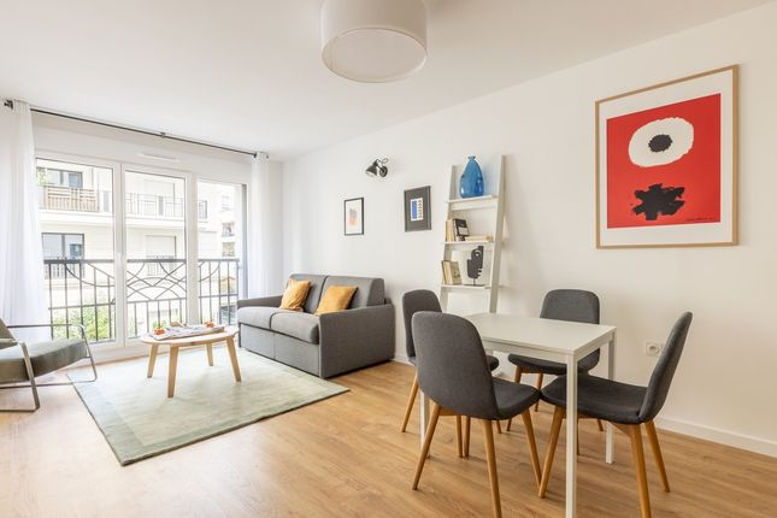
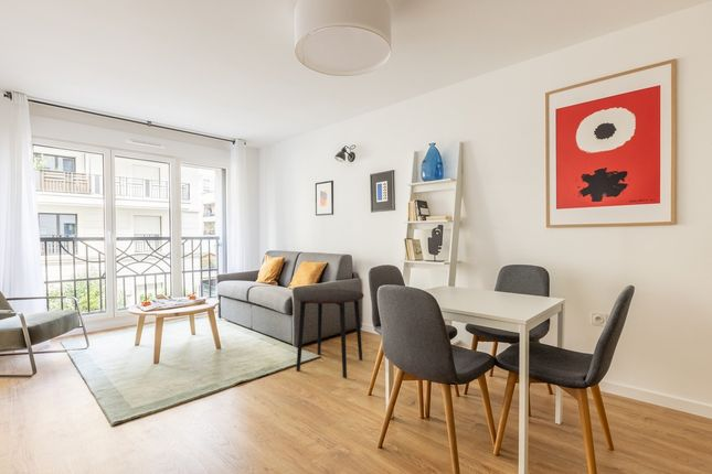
+ side table (320, 330)
